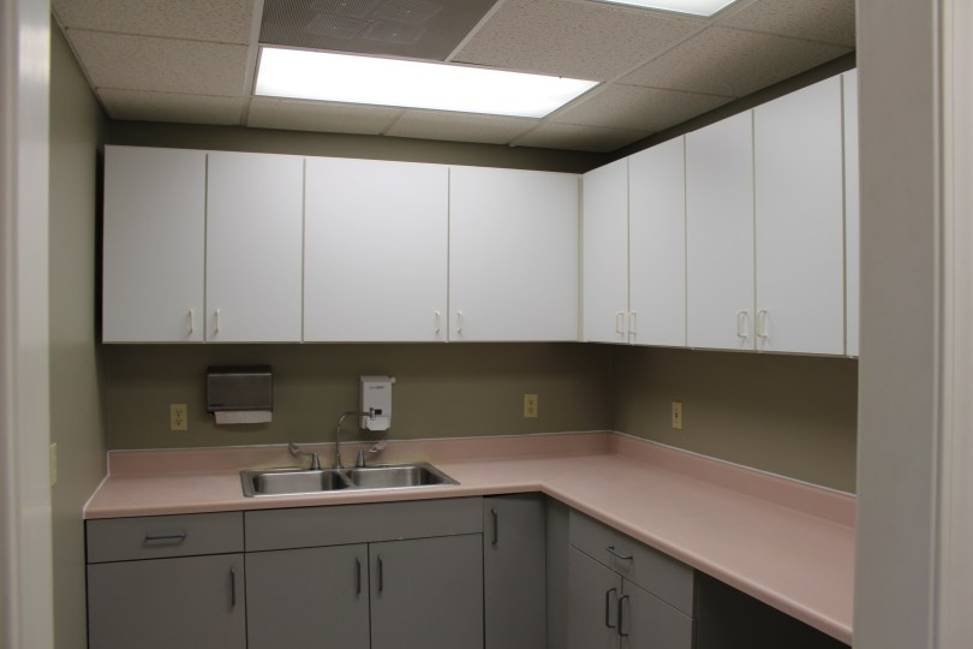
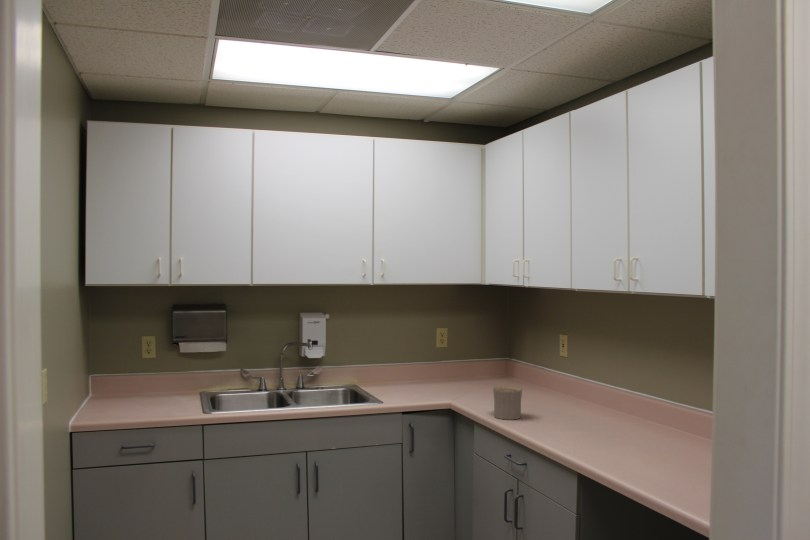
+ cup (507, 402)
